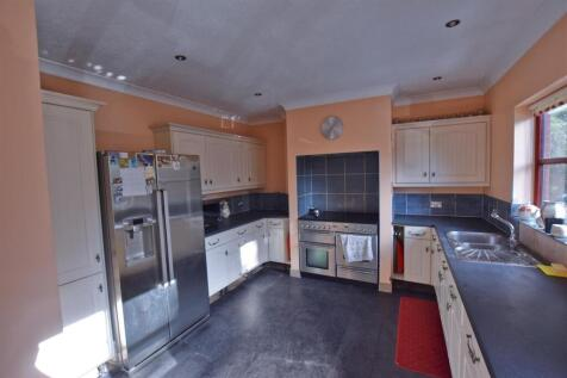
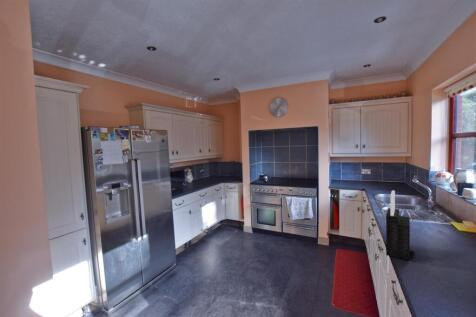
+ knife block (400, 223)
